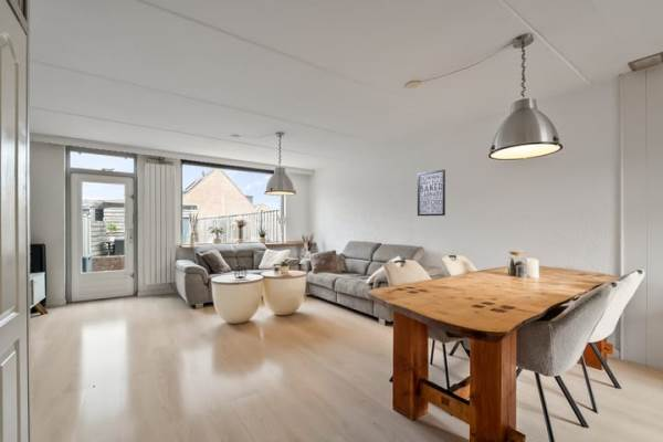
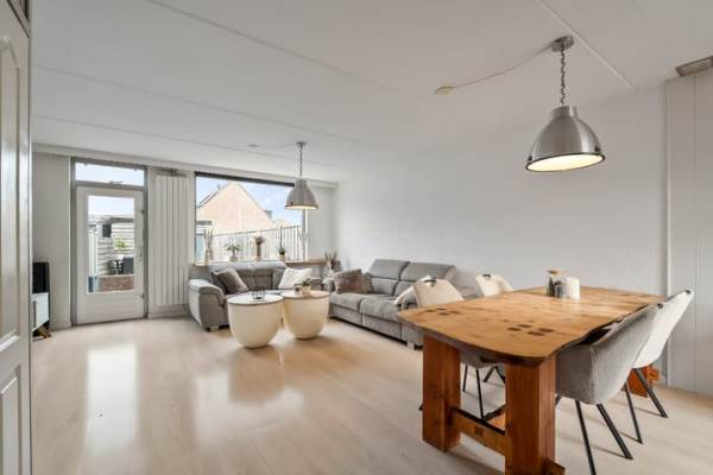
- wall art (430, 193)
